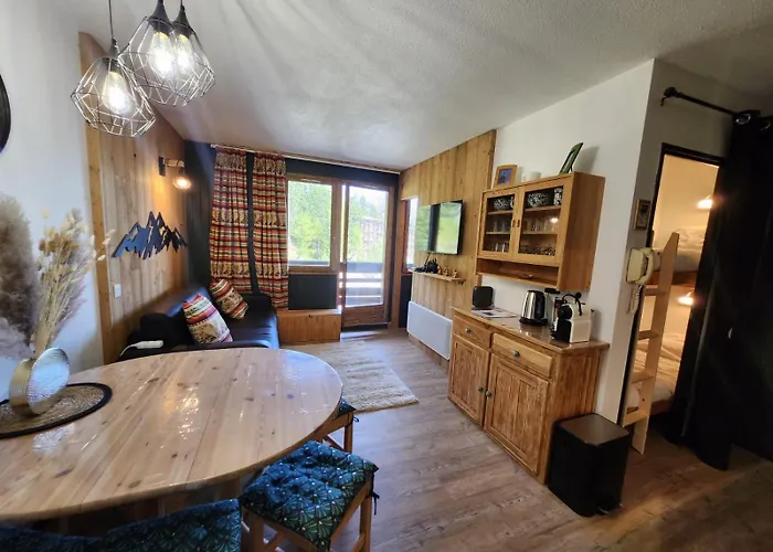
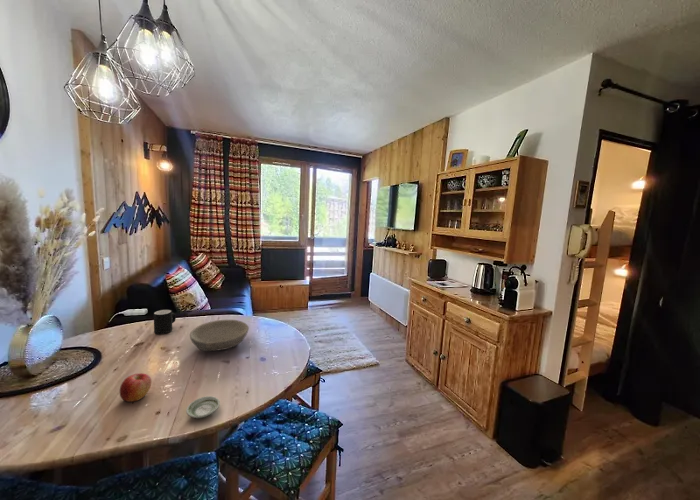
+ apple (136, 386)
+ mug (166, 320)
+ saucer (203, 408)
+ bowl (220, 337)
